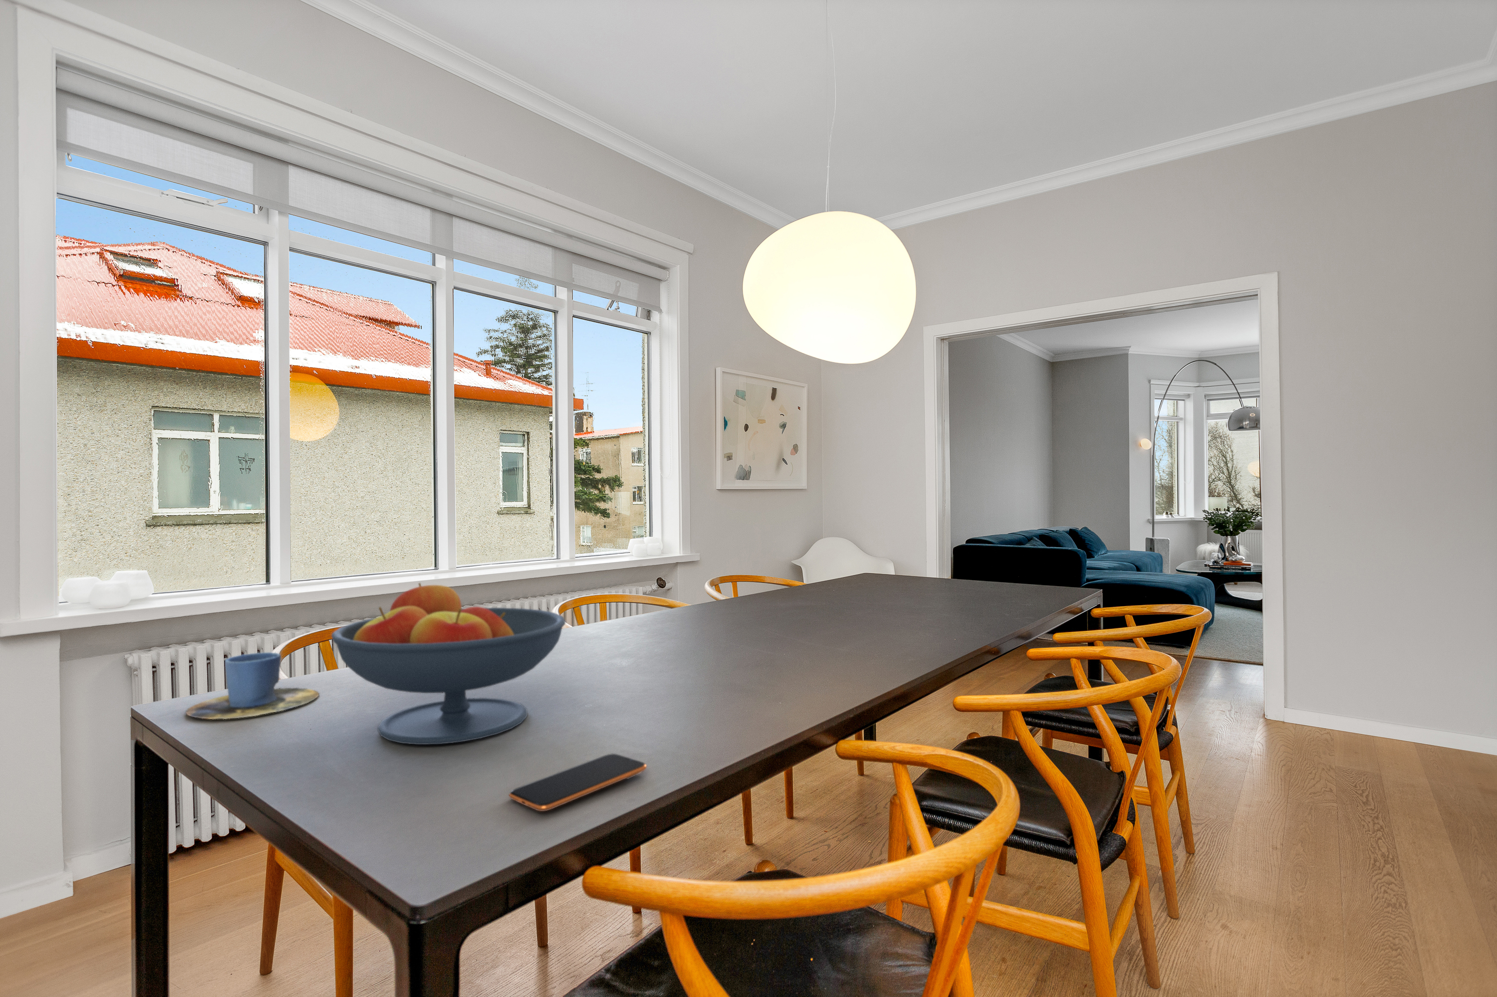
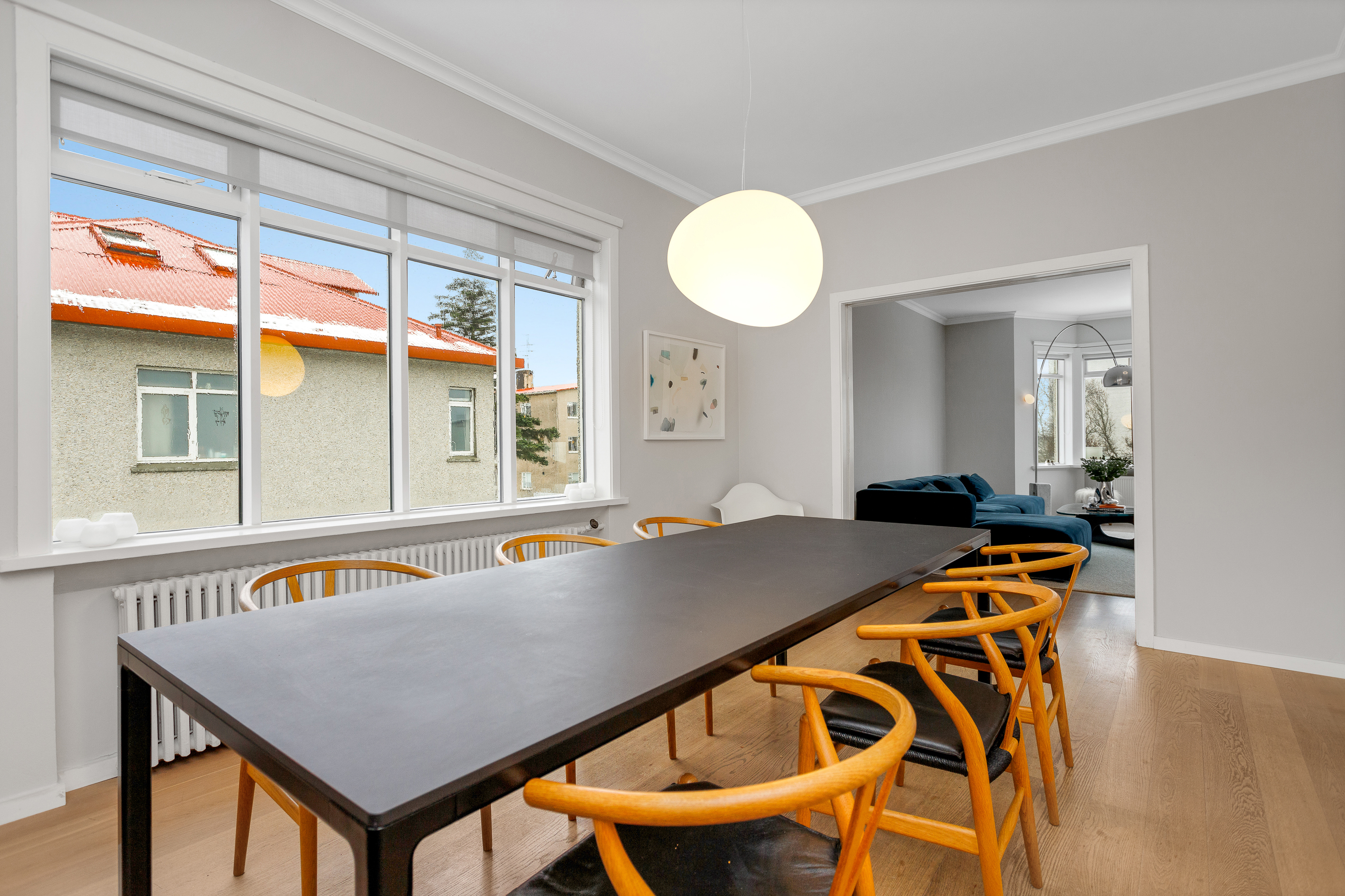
- cup (255, 679)
- fruit bowl (454, 655)
- smartphone (580, 780)
